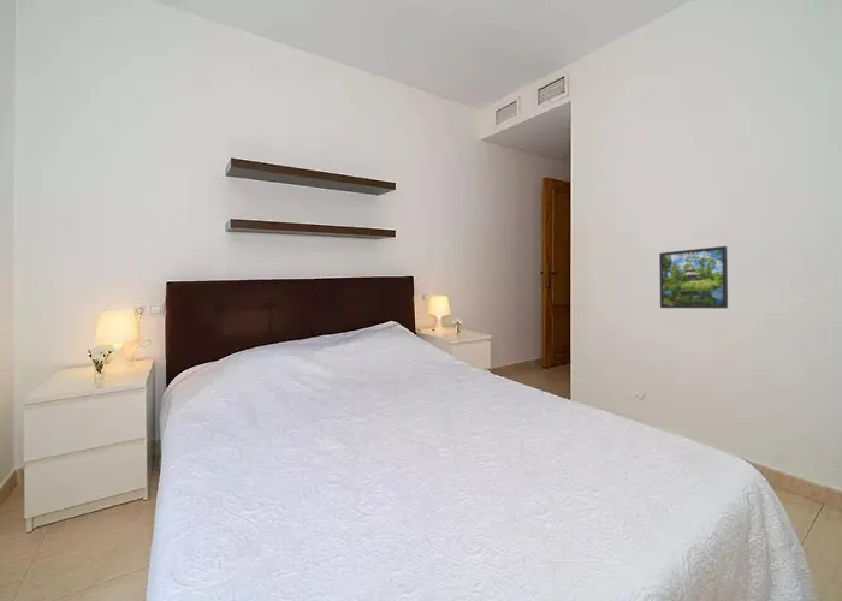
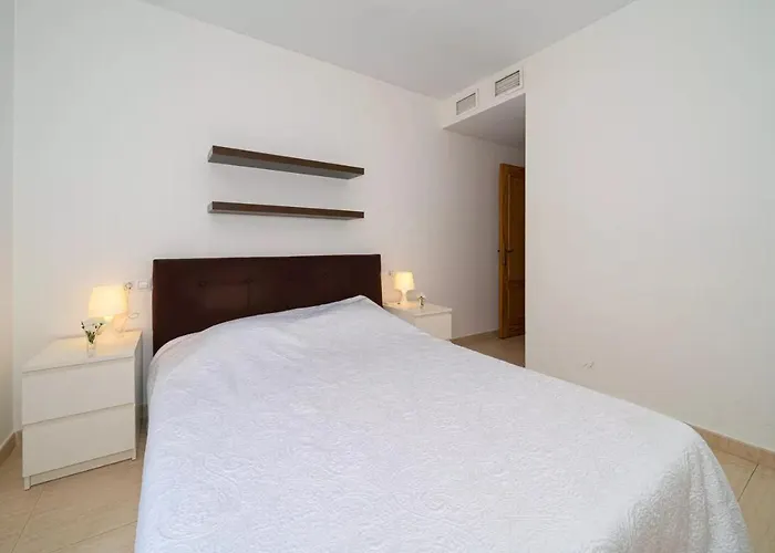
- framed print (690, 279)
